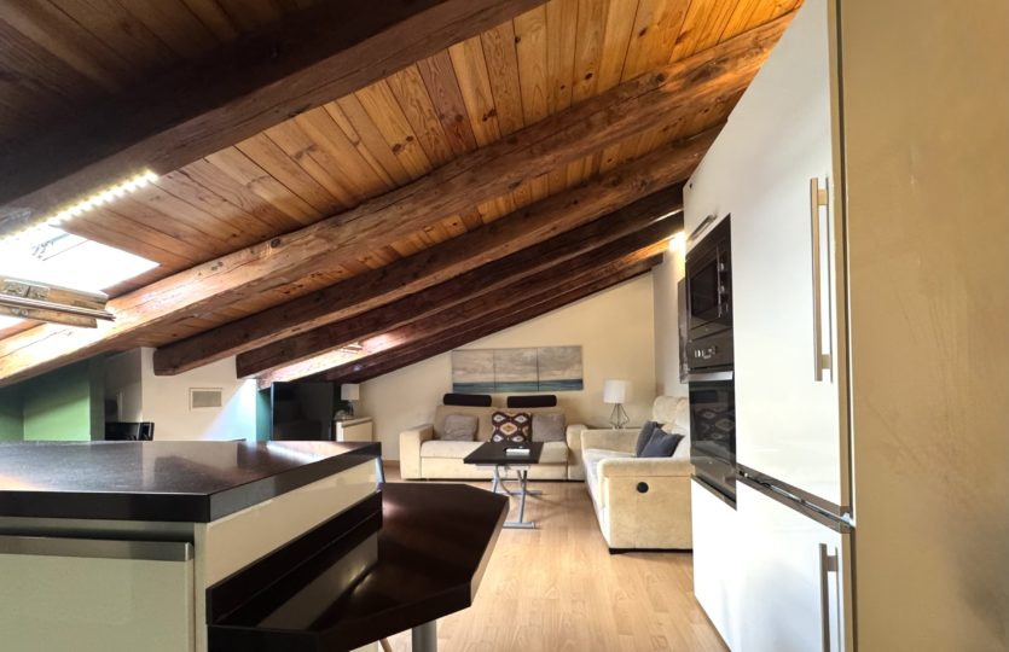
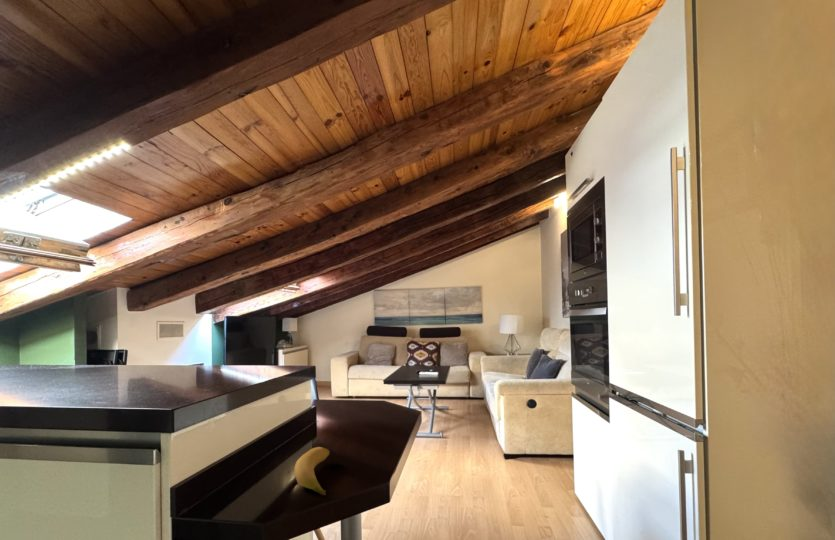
+ banana (315, 465)
